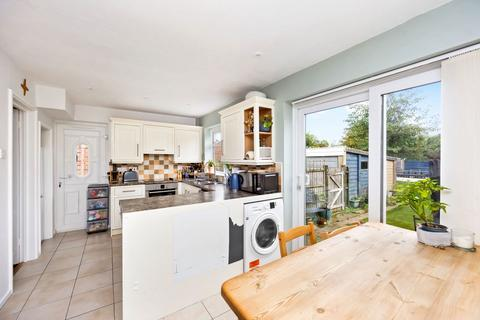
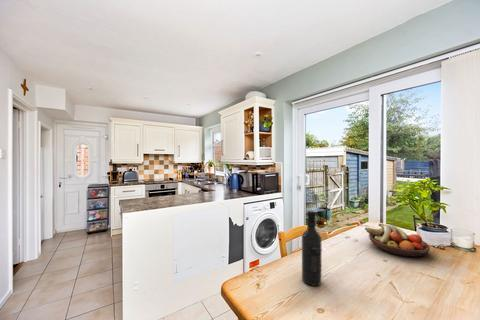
+ wine bottle (311, 246)
+ fruit bowl (396, 237)
